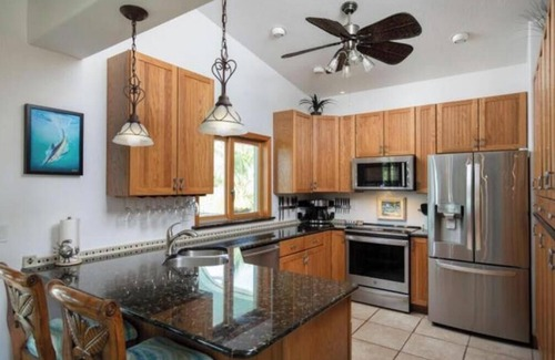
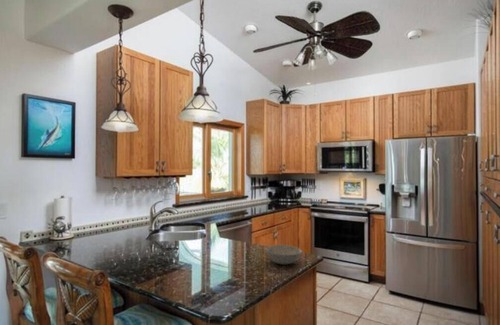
+ soup bowl (283, 255)
